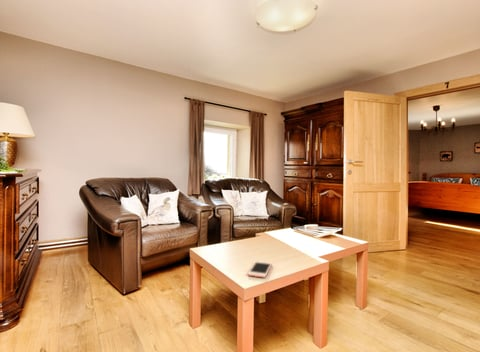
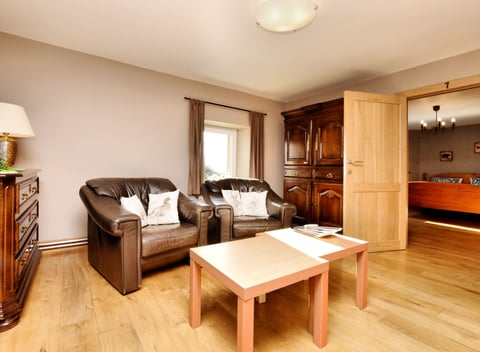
- cell phone (260, 268)
